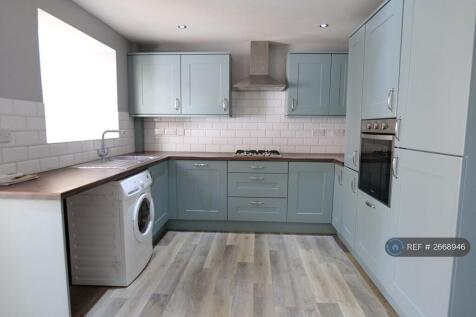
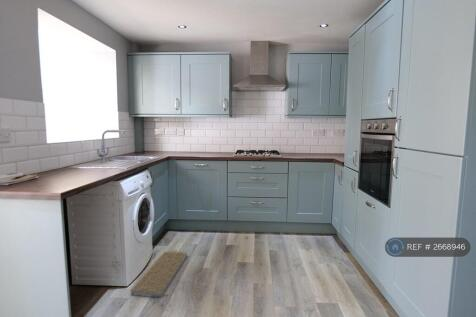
+ woven basket (162, 269)
